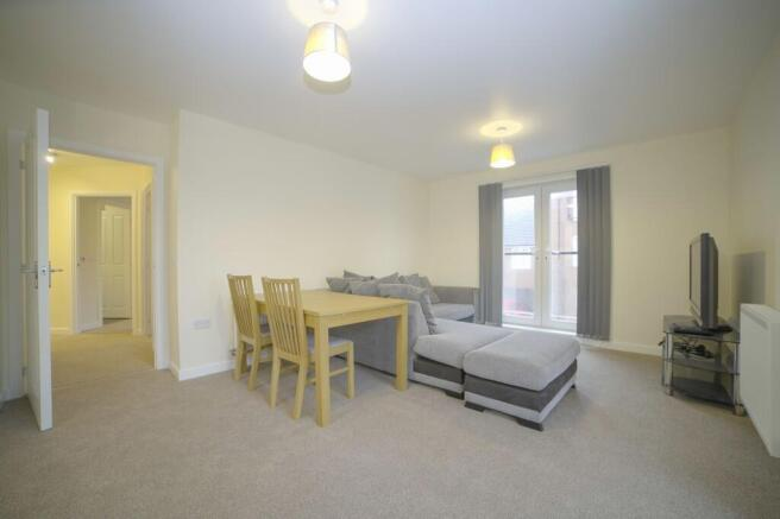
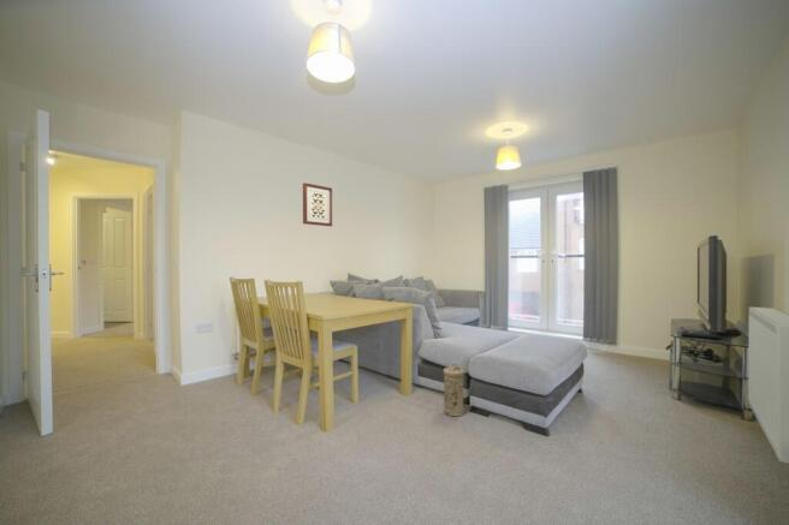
+ water filter (453, 387)
+ wall art (318, 205)
